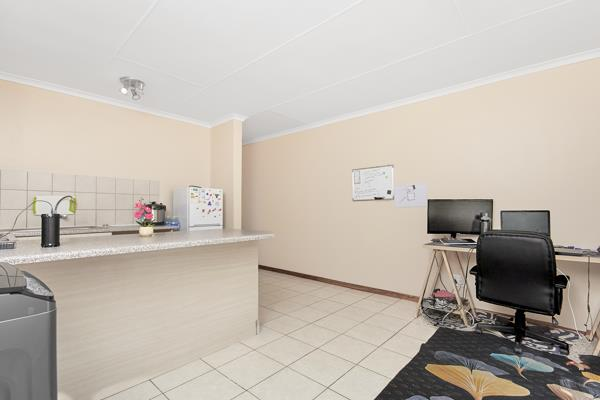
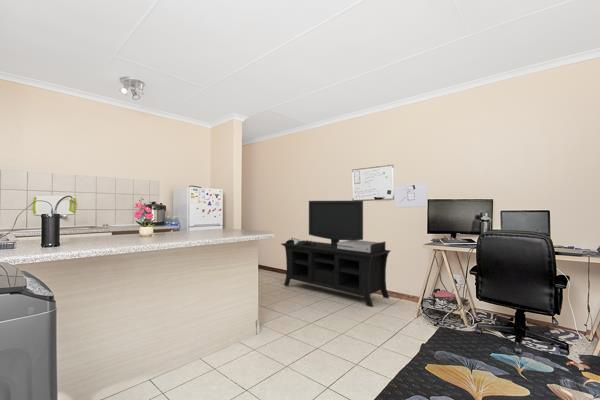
+ media console (331, 246)
